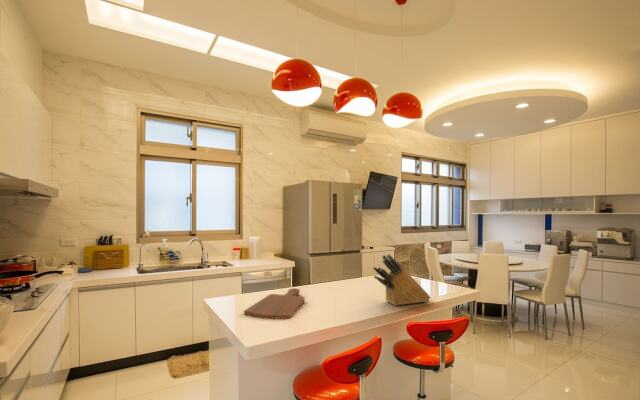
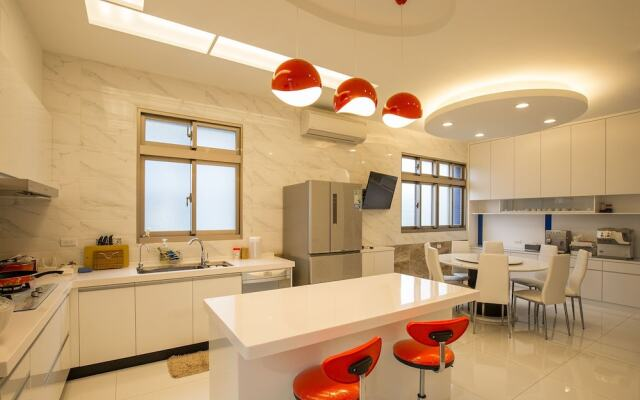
- cutting board (279, 304)
- knife block (401, 277)
